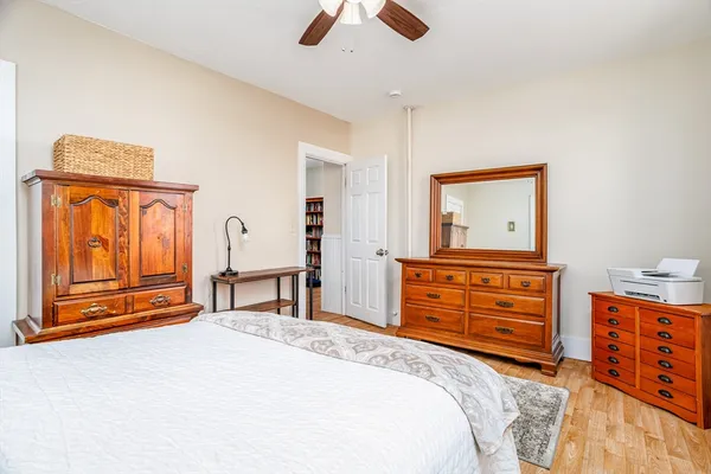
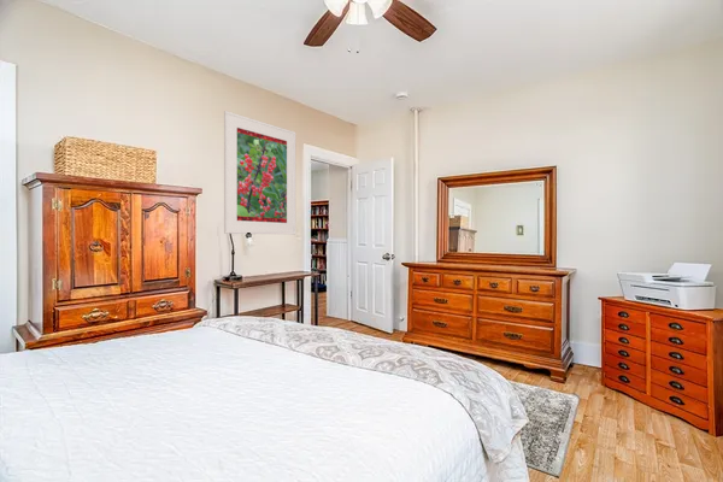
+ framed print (263, 178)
